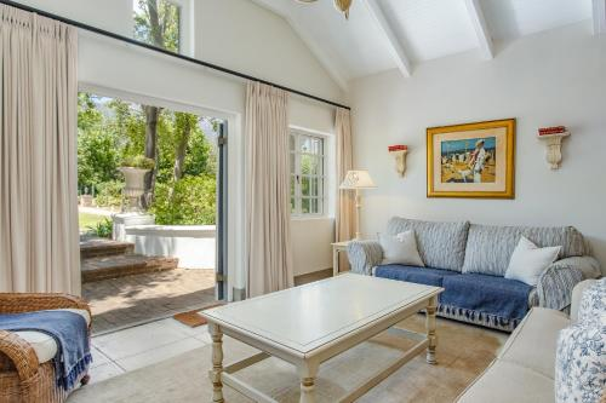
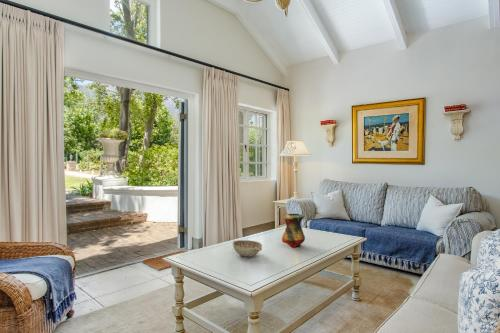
+ decorative bowl (247, 249)
+ vase (294, 230)
